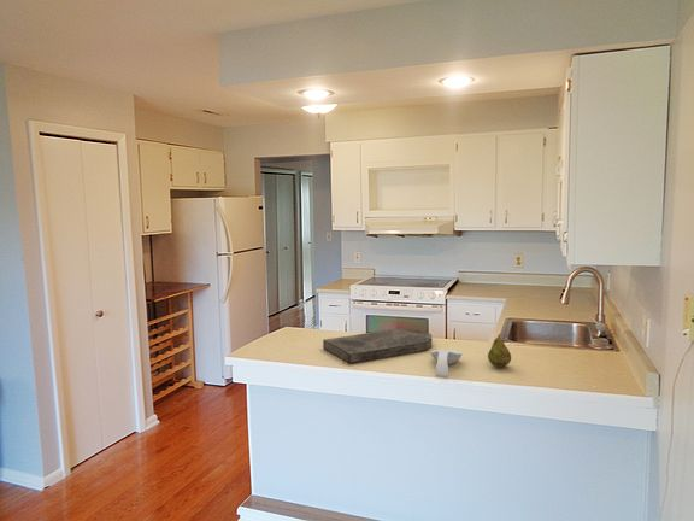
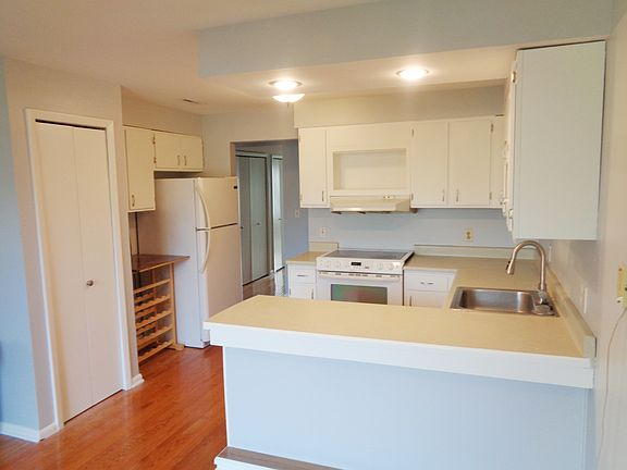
- spoon rest (445, 357)
- cutting board (383, 343)
- fruit (499, 351)
